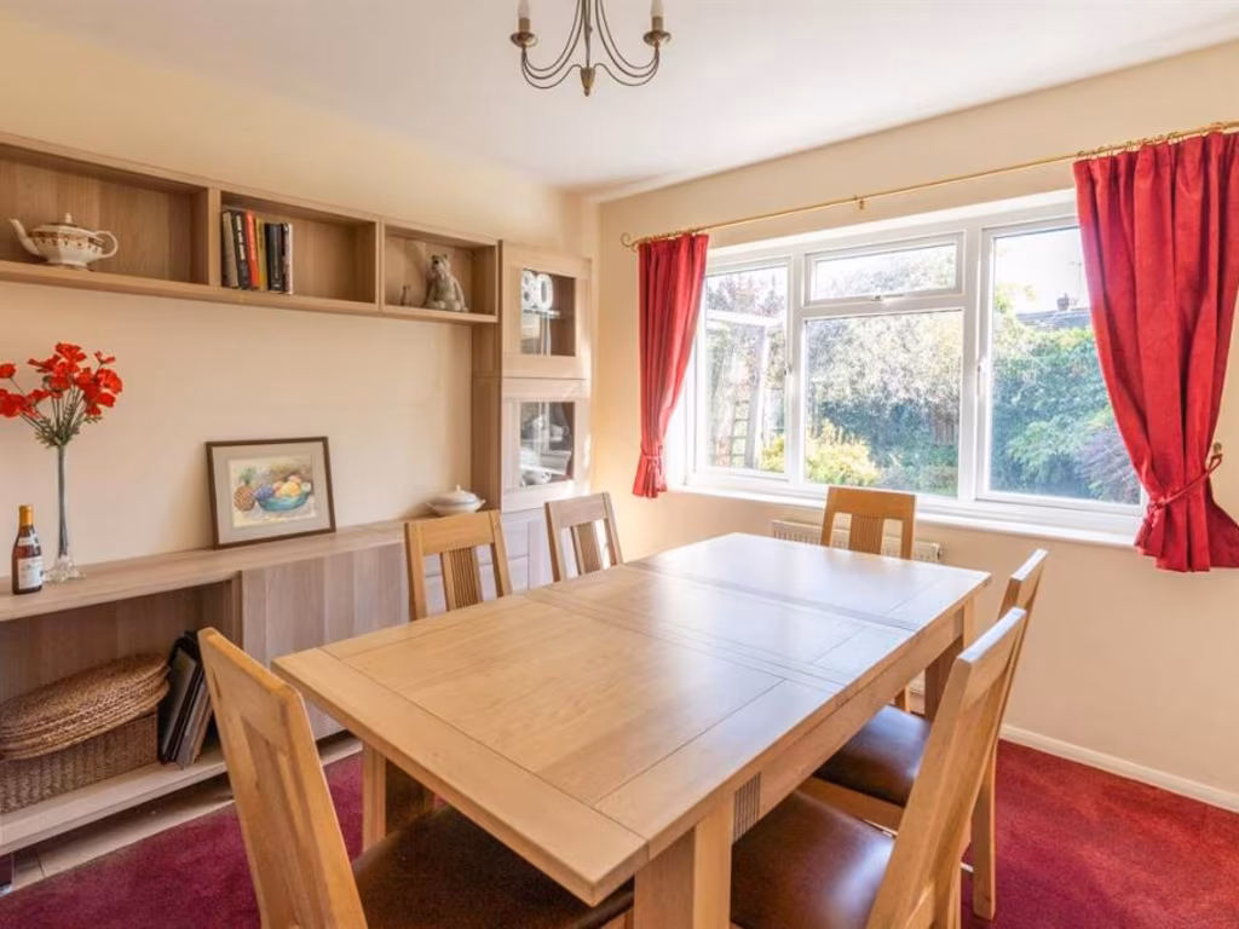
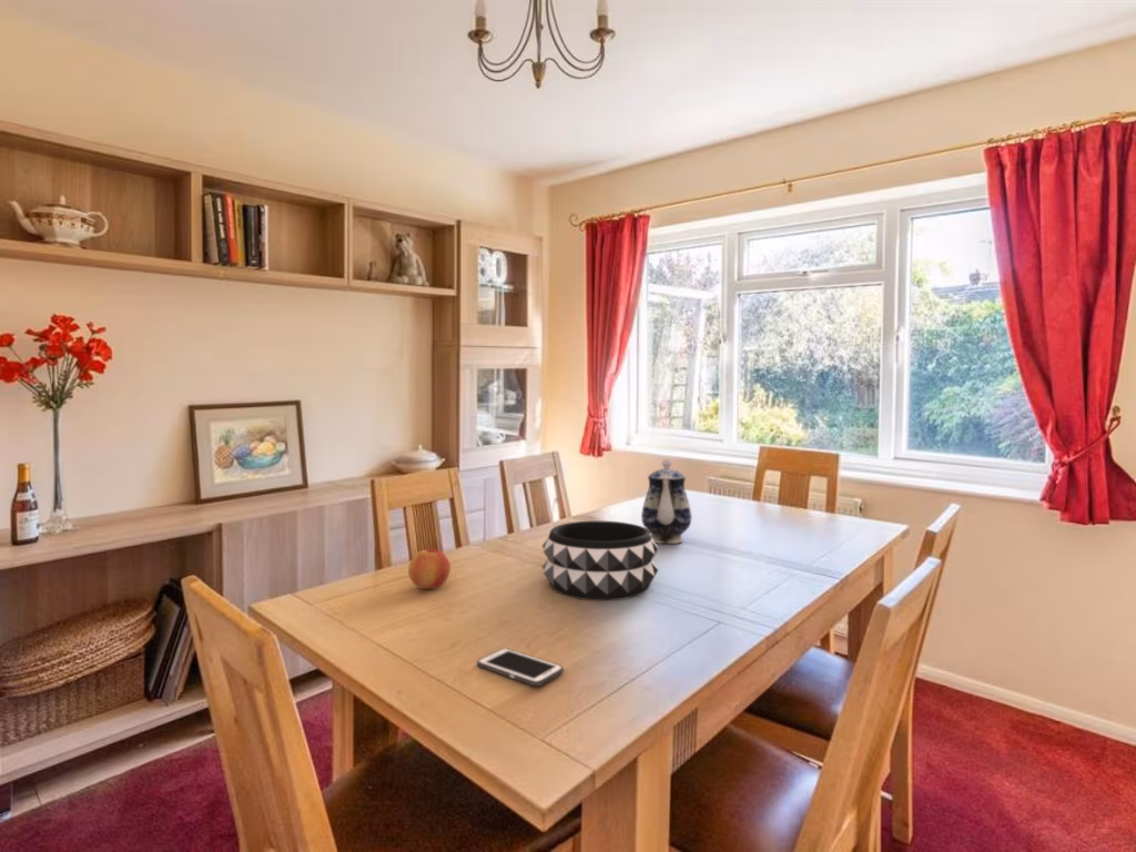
+ cell phone (519, 666)
+ teapot (666, 499)
+ decorative bowl (599, 557)
+ apple (429, 567)
